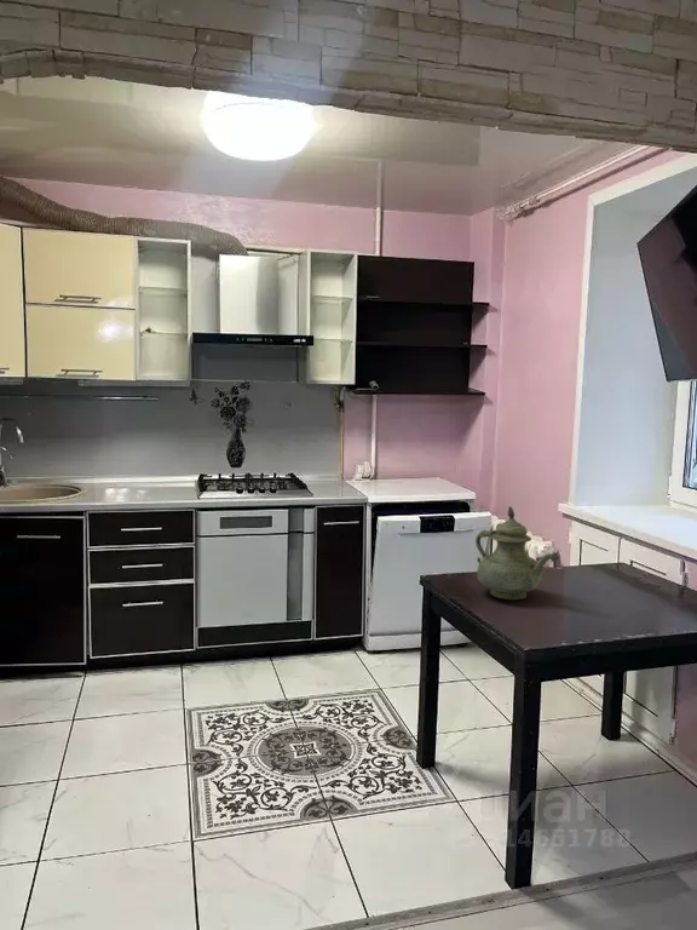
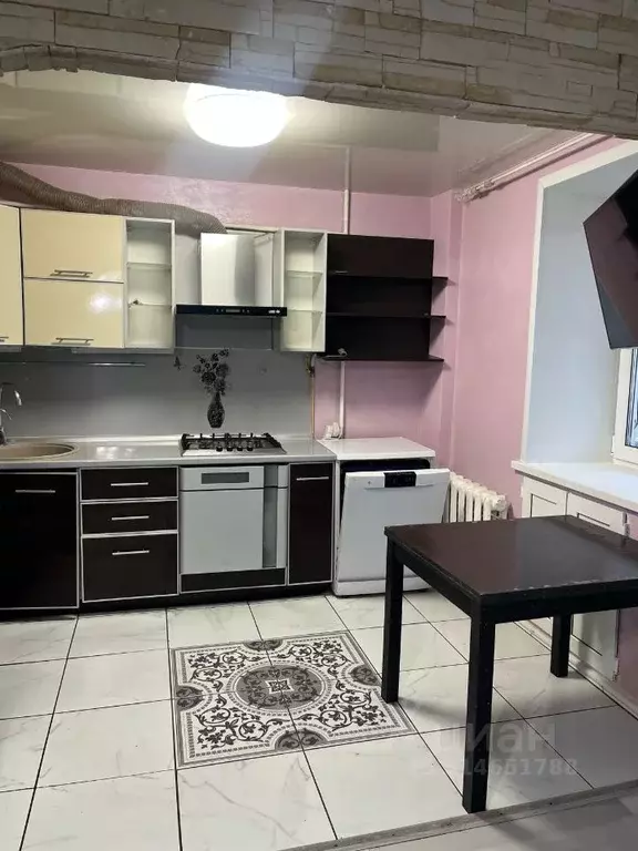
- teapot (514, 551)
